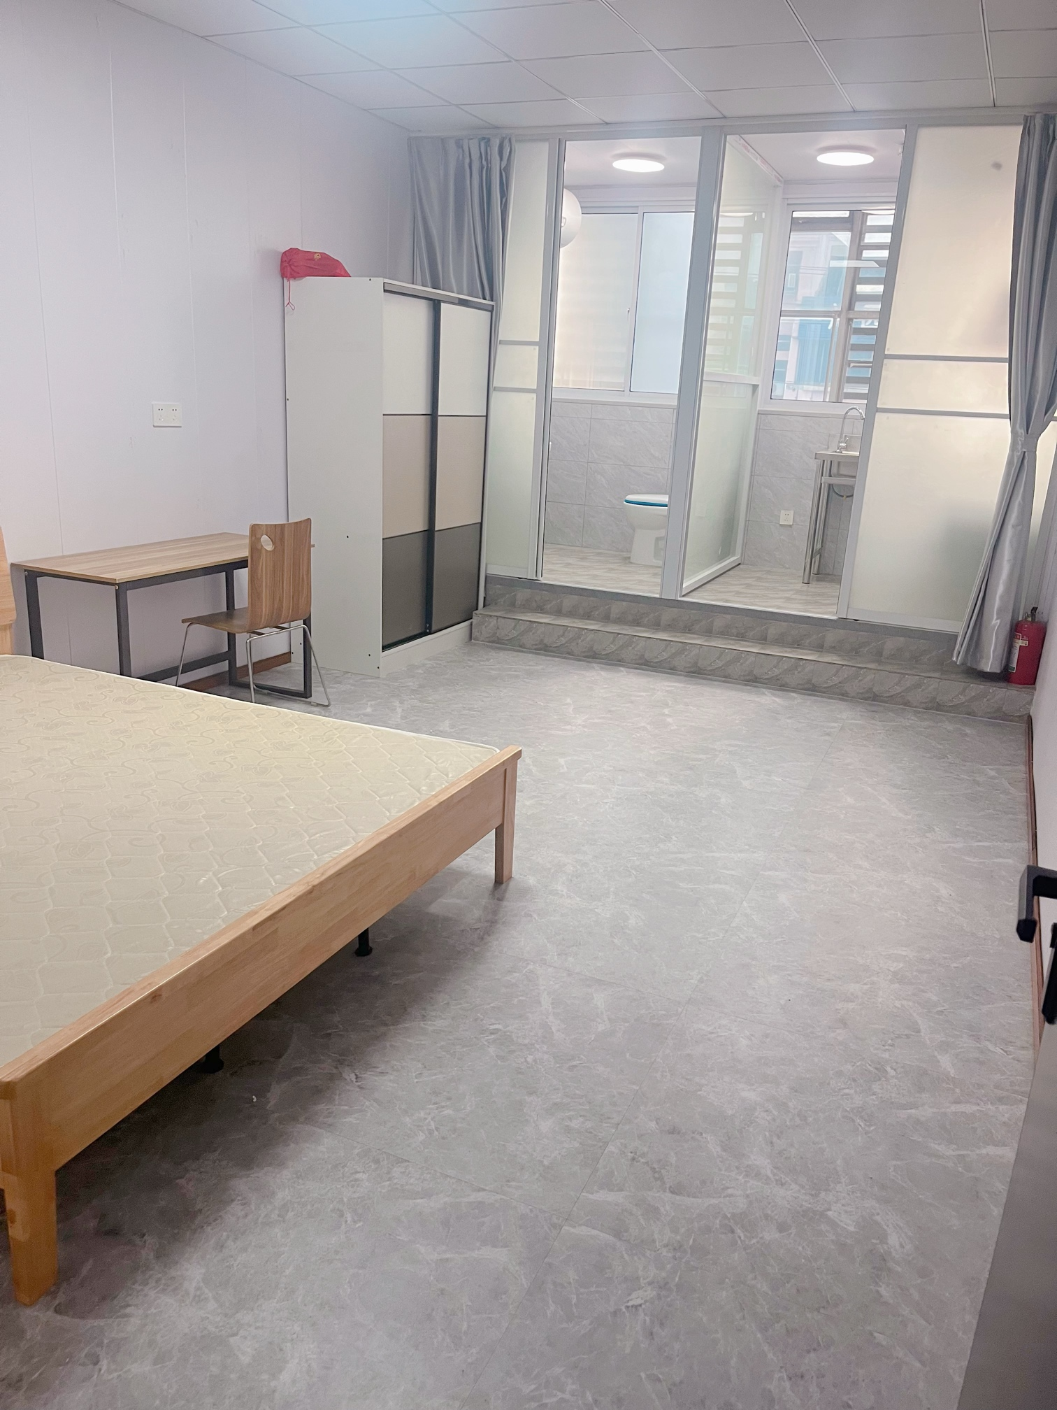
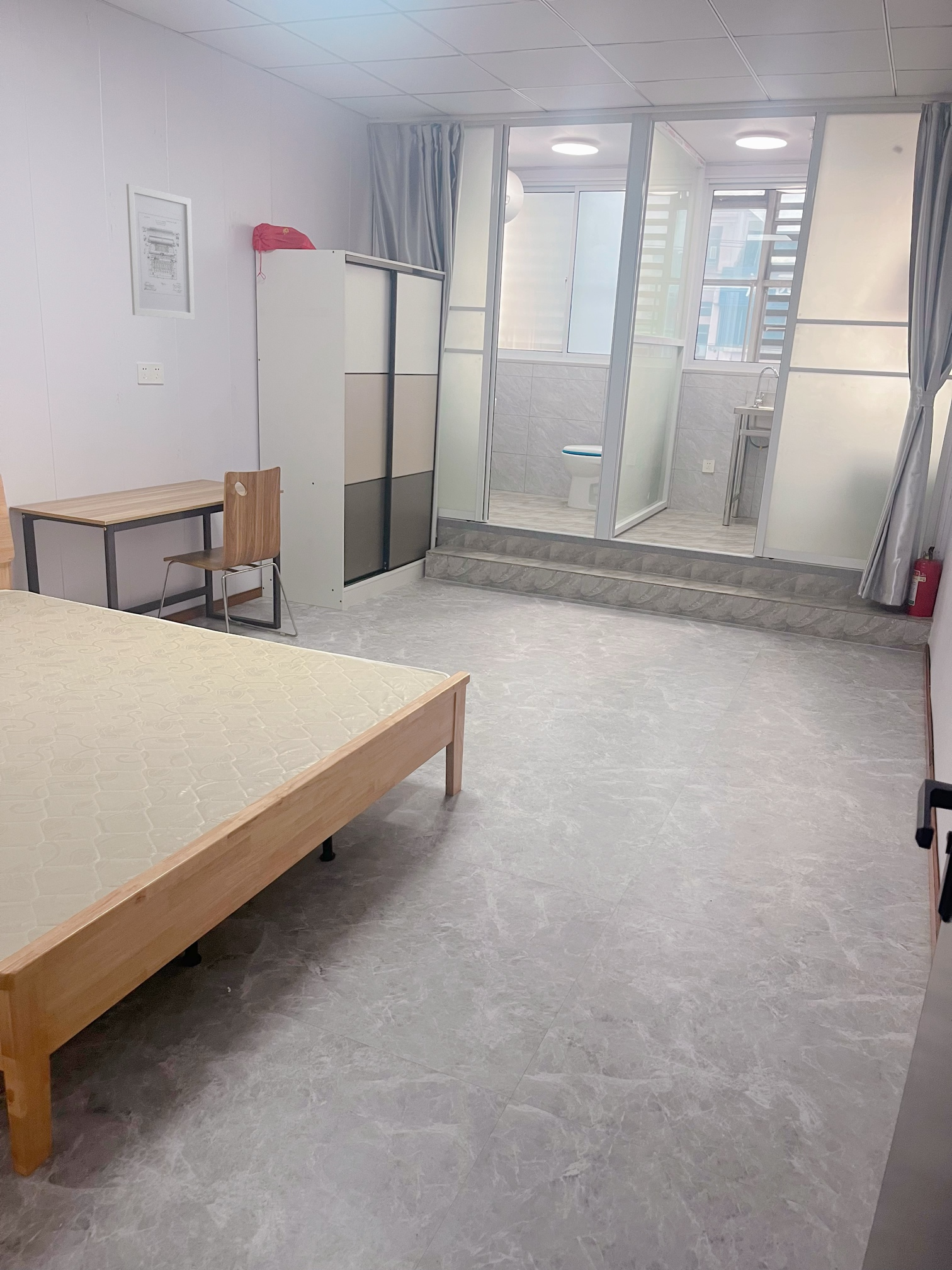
+ wall art (162, 255)
